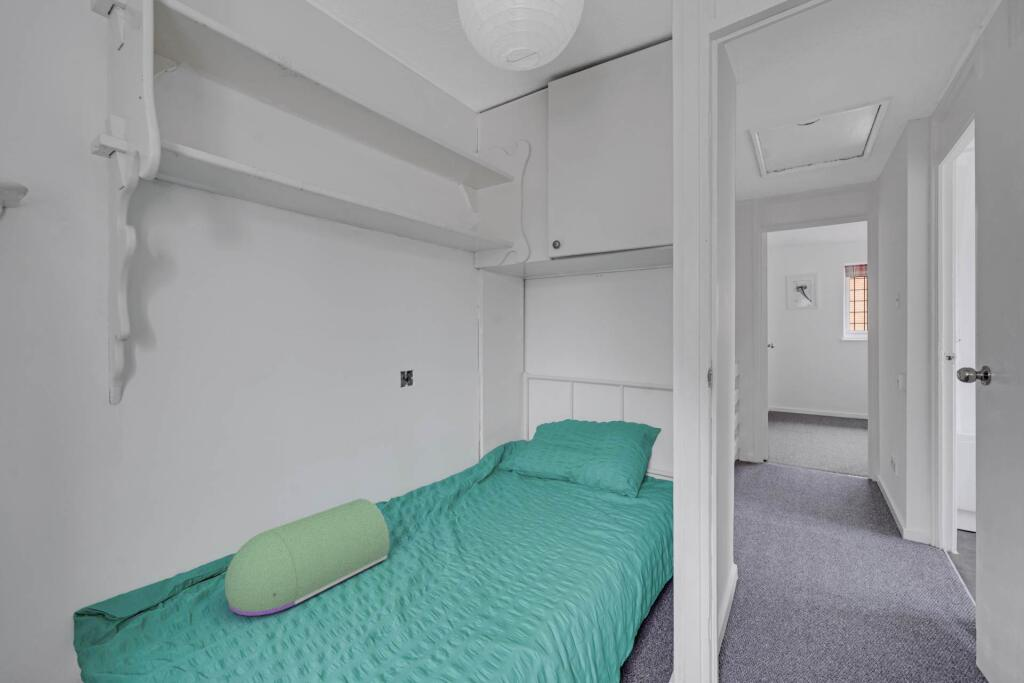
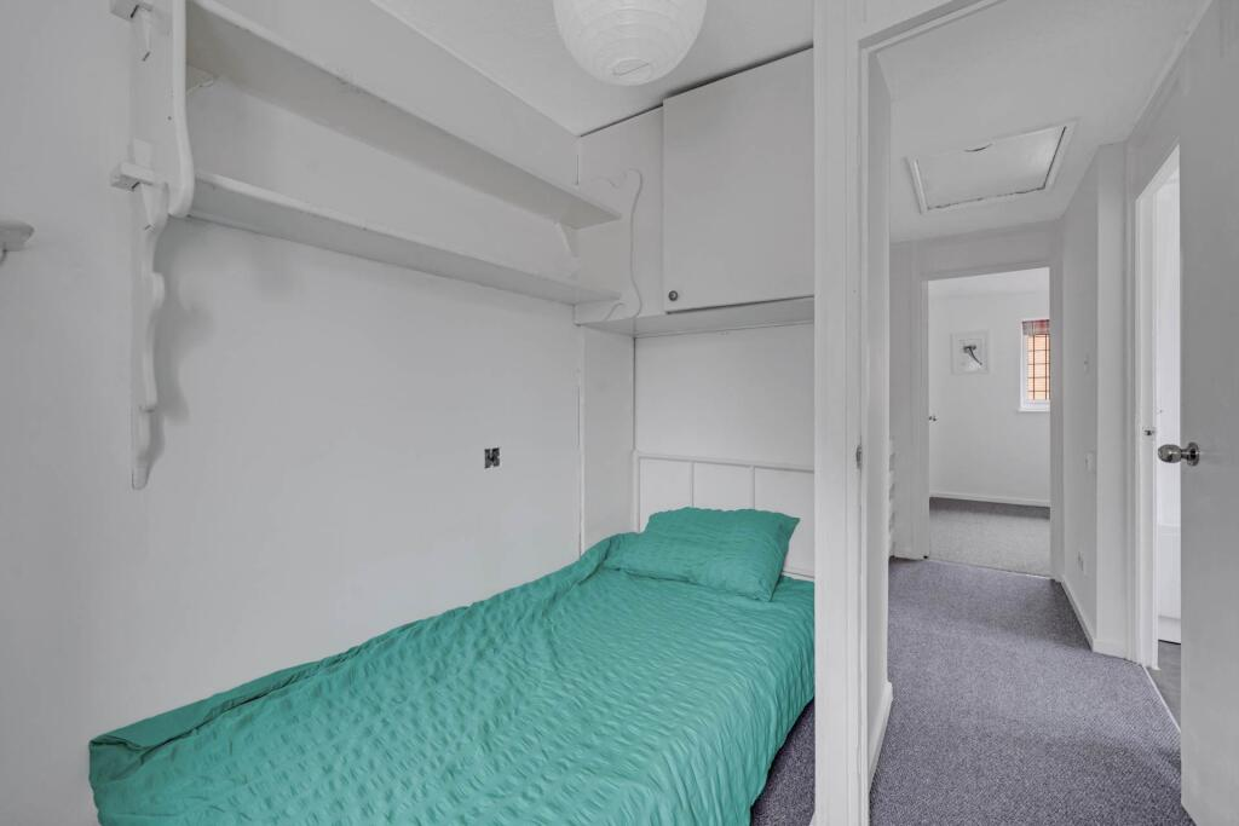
- gas cylinder (306, 549)
